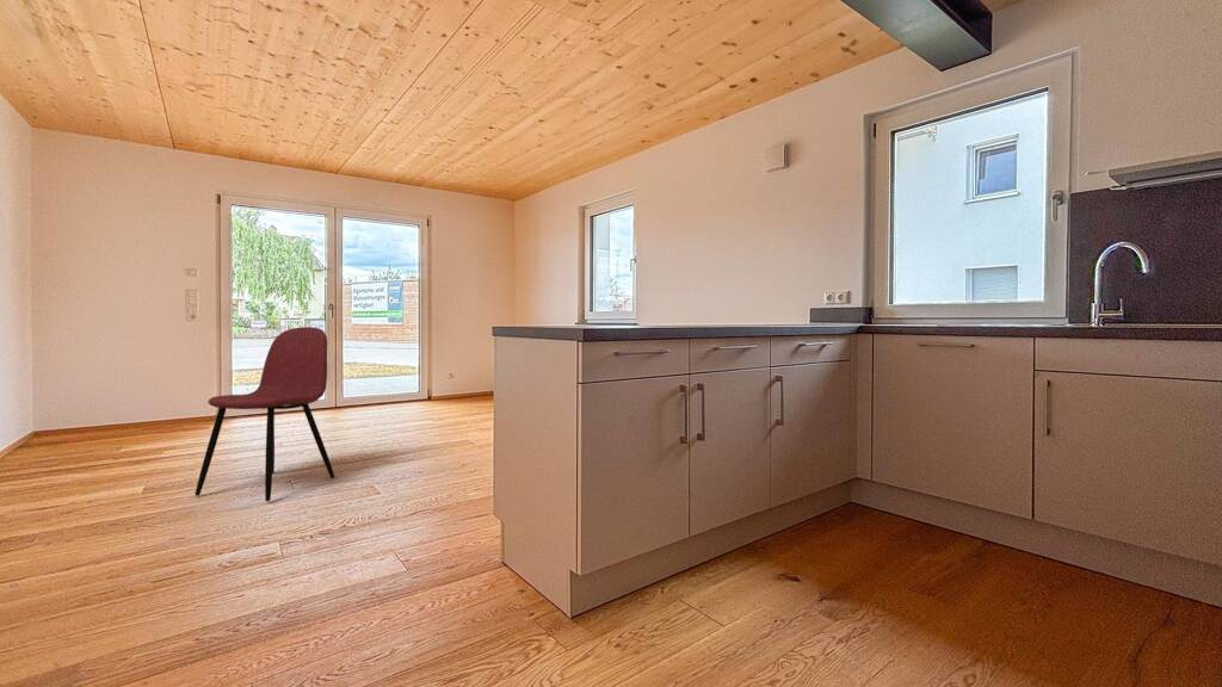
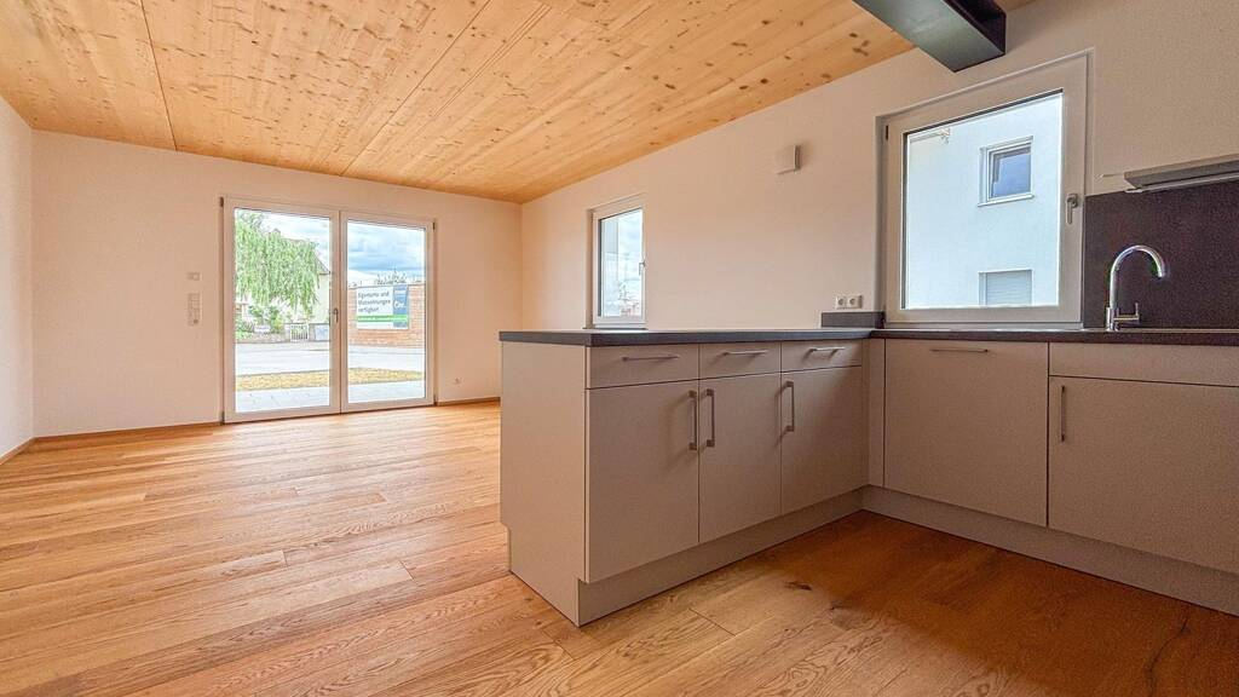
- dining chair (269, 406)
